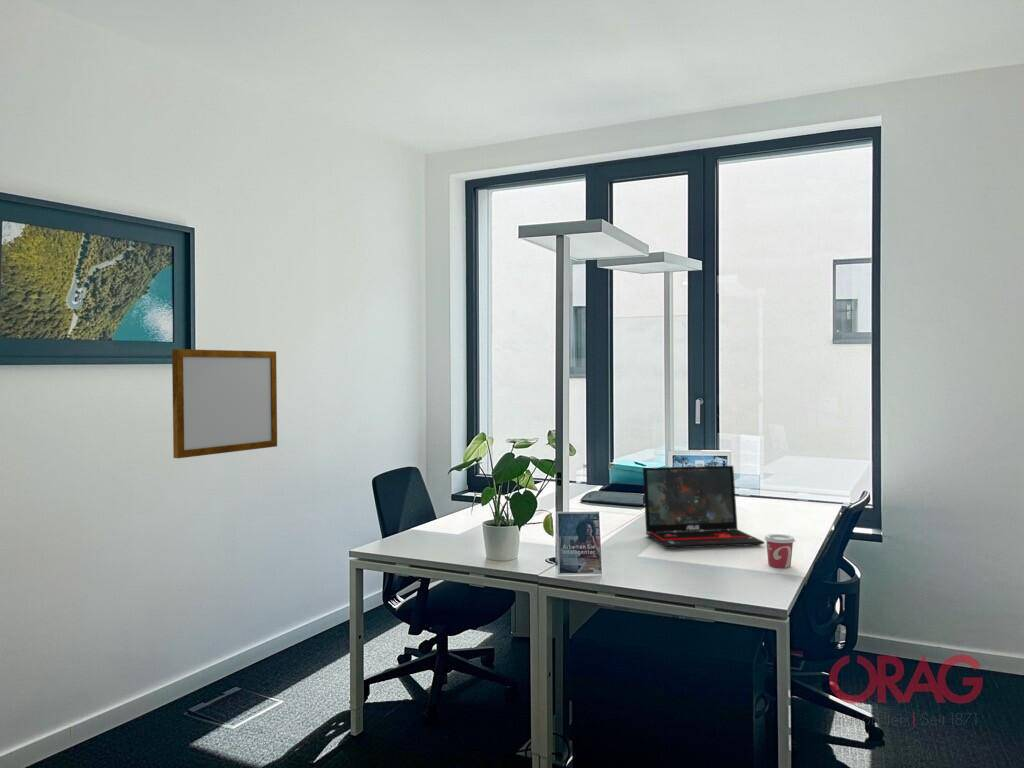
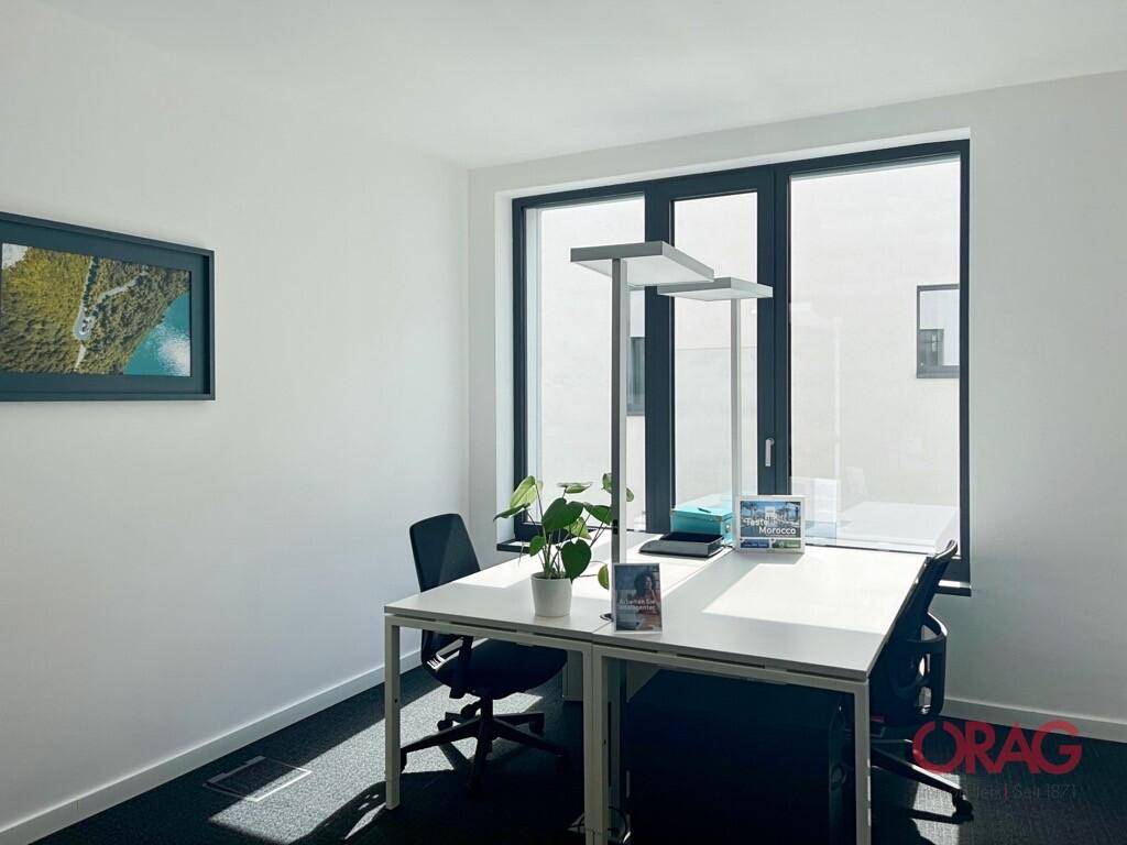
- writing board (228, 401)
- cup (779, 550)
- laptop (701, 505)
